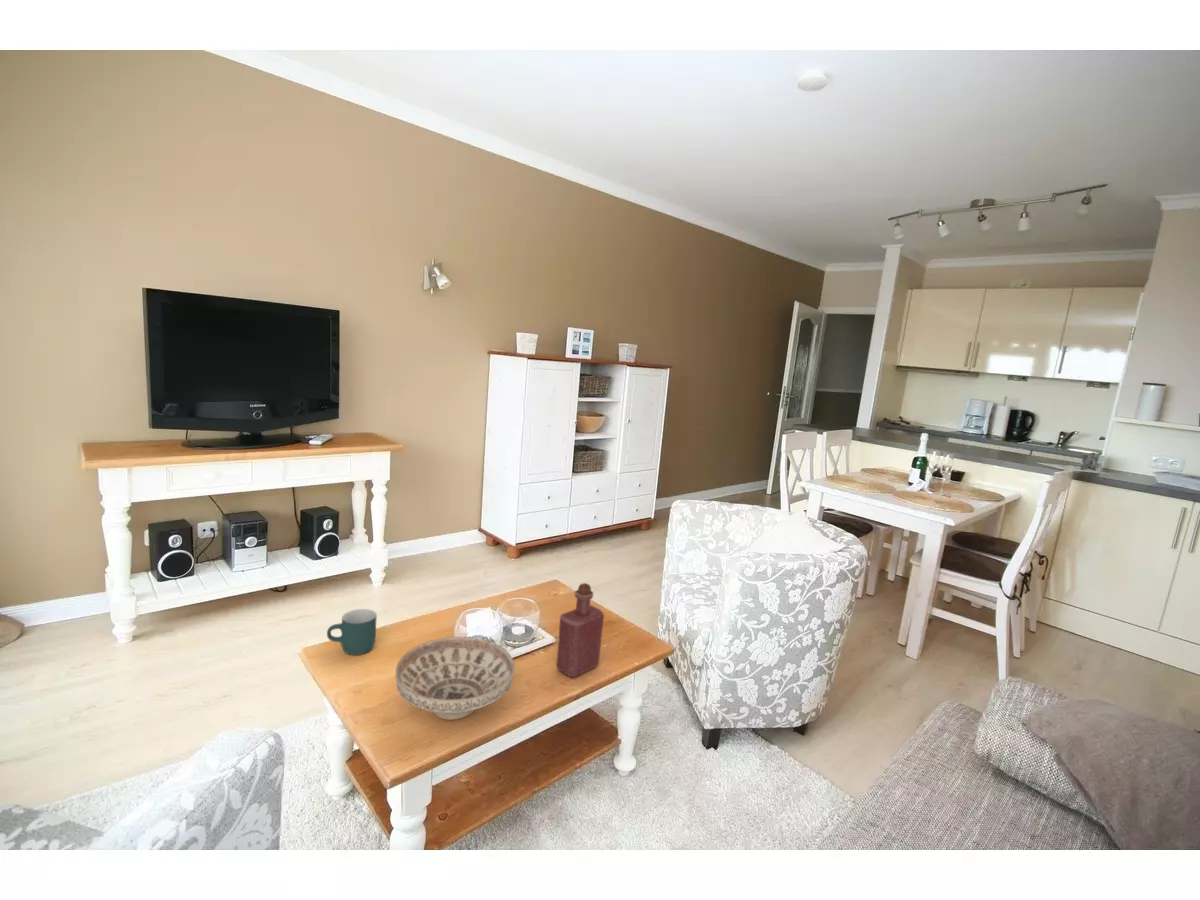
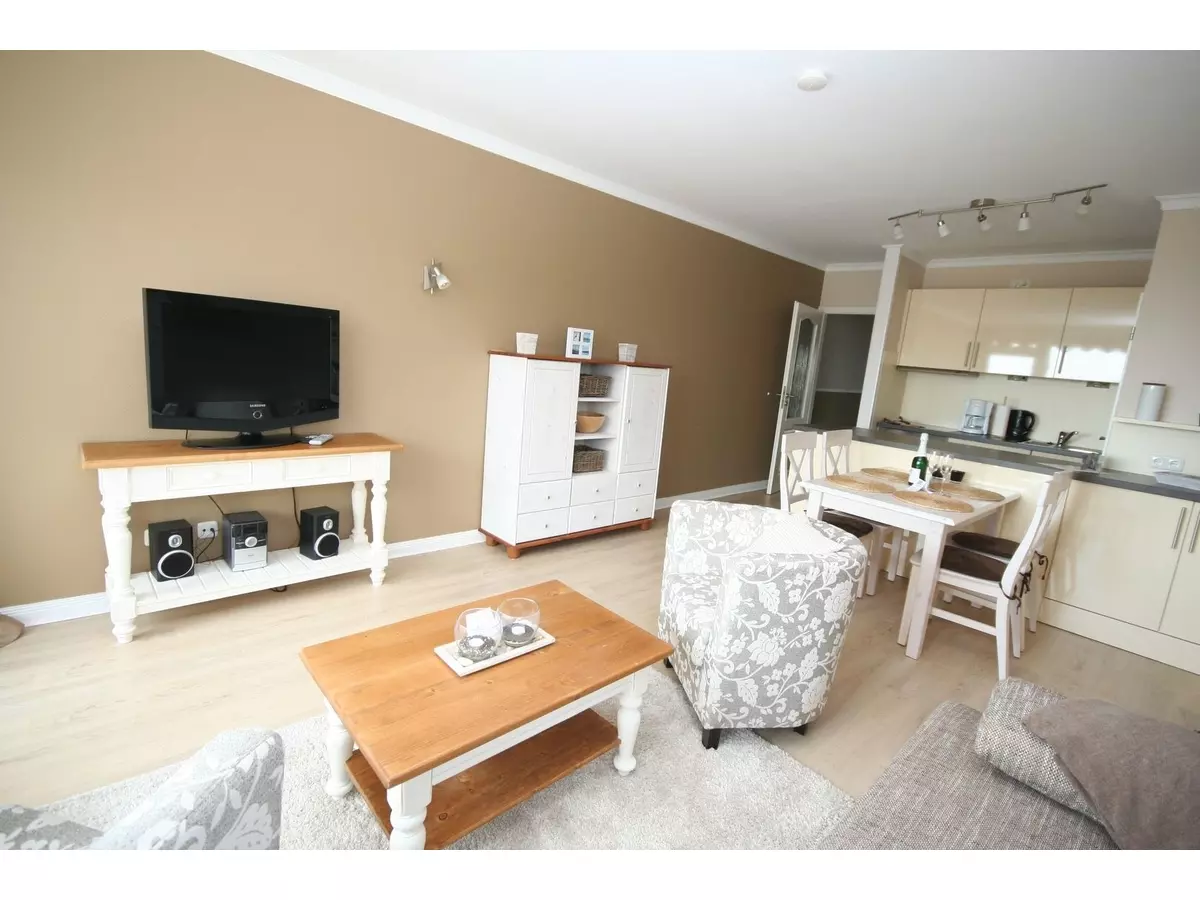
- decorative bowl (455, 685)
- bottle (581, 626)
- mug (352, 633)
